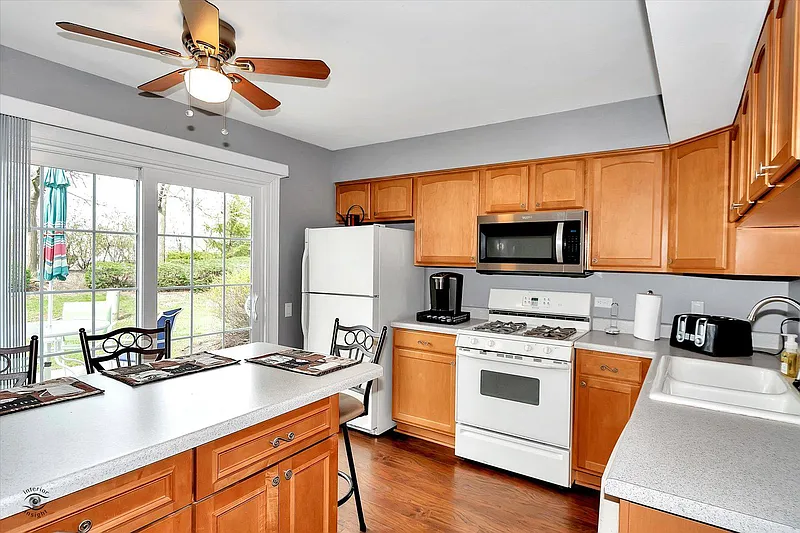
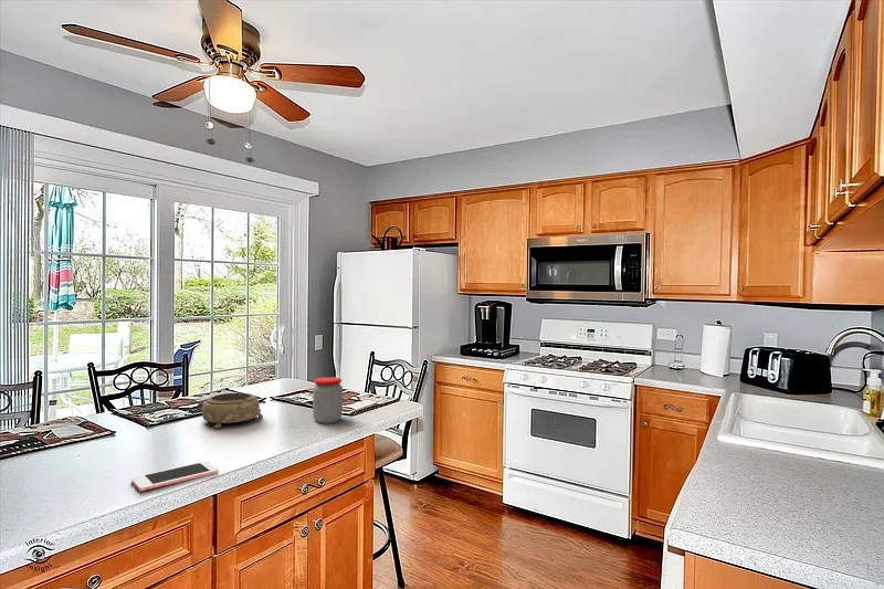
+ jar (327, 399)
+ cell phone (176, 474)
+ decorative bowl (230, 409)
